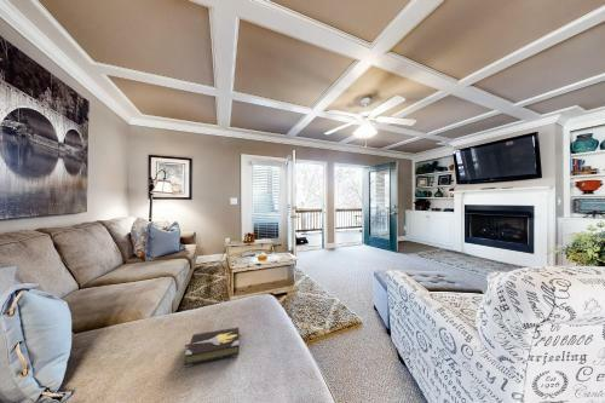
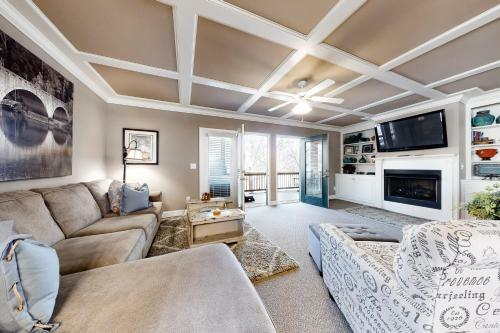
- hardback book (214, 342)
